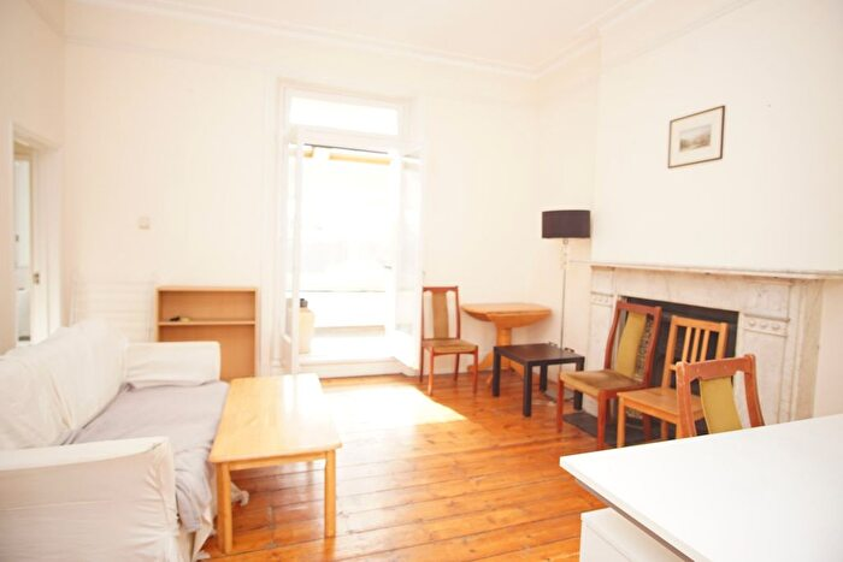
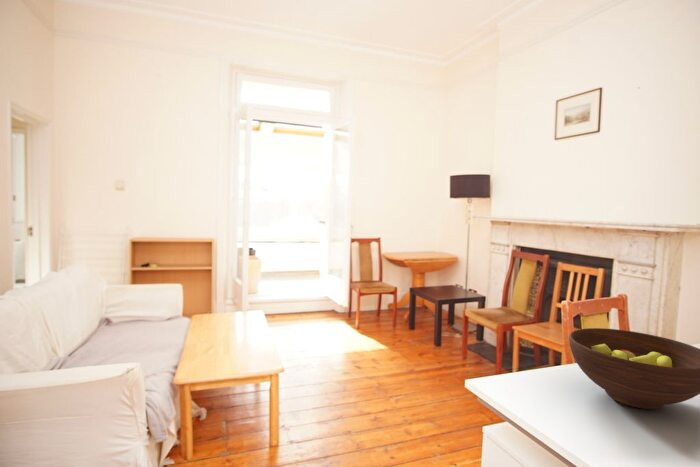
+ fruit bowl (635, 372)
